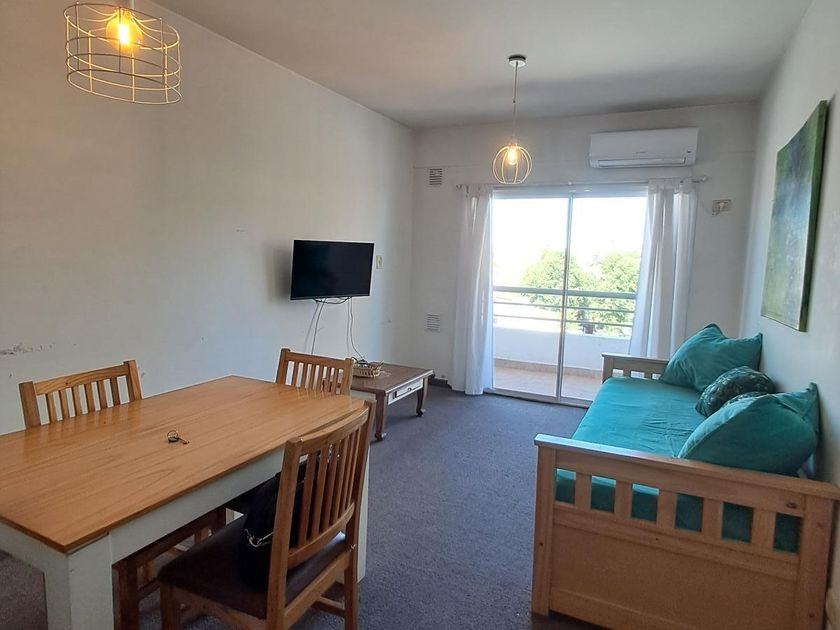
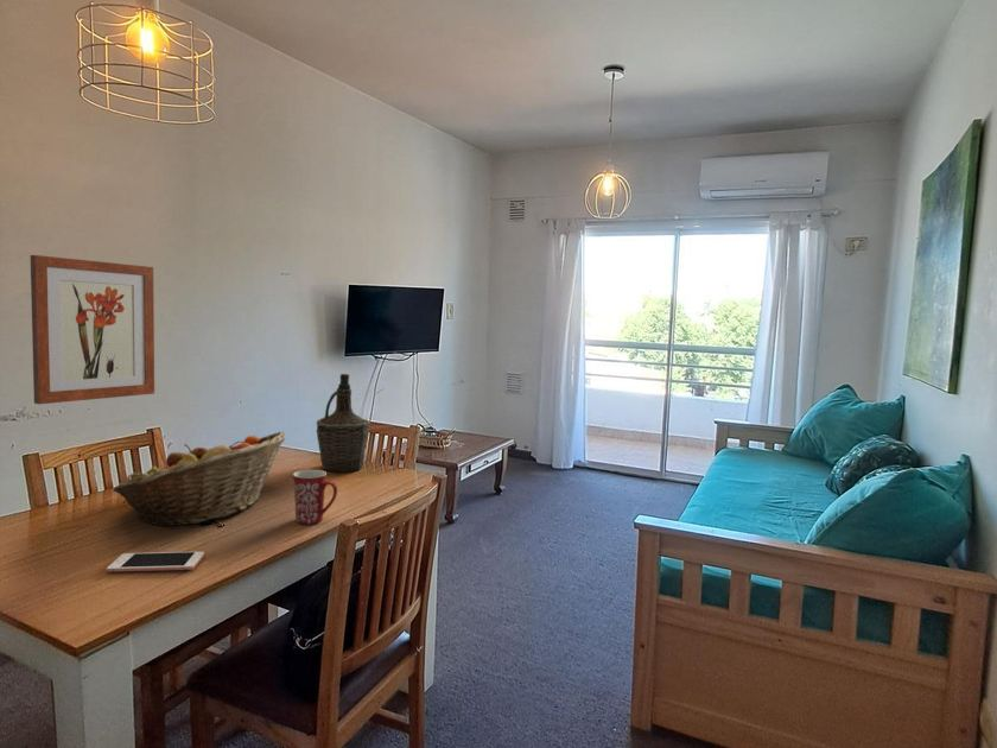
+ wall art (97, 330)
+ mug (315, 497)
+ bottle (343, 420)
+ cell phone (157, 560)
+ fruit basket (208, 471)
